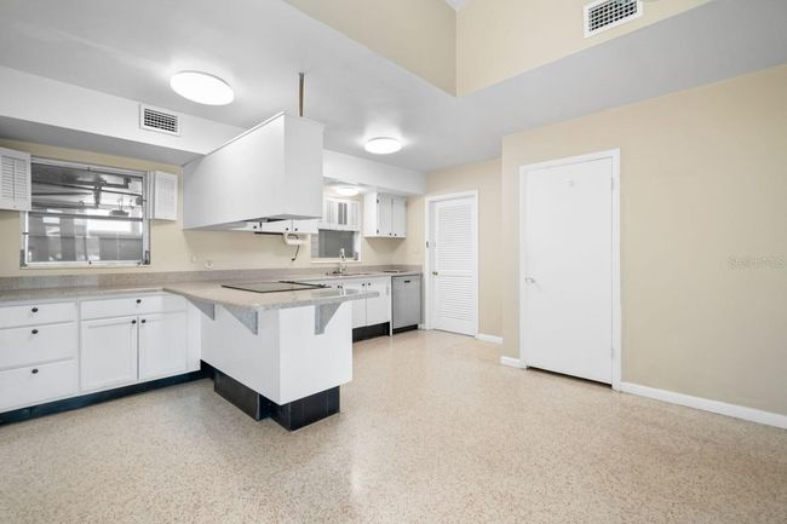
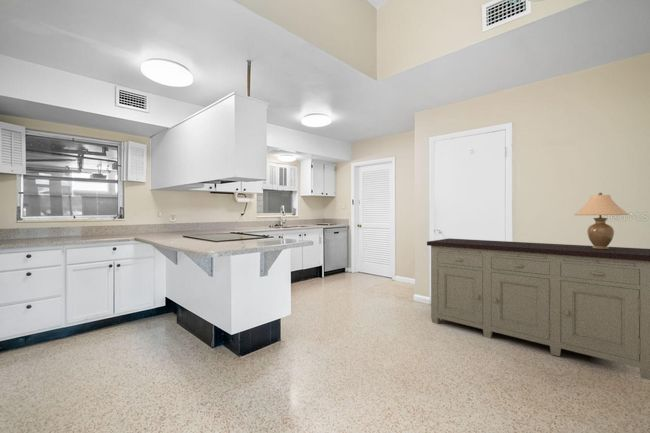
+ sideboard (524, 290)
+ table lamp (600, 220)
